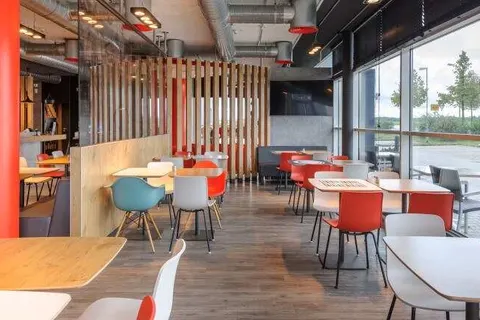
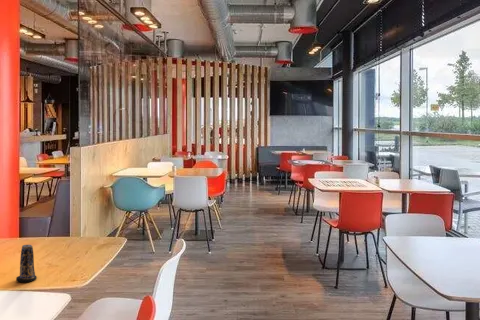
+ candle (26, 262)
